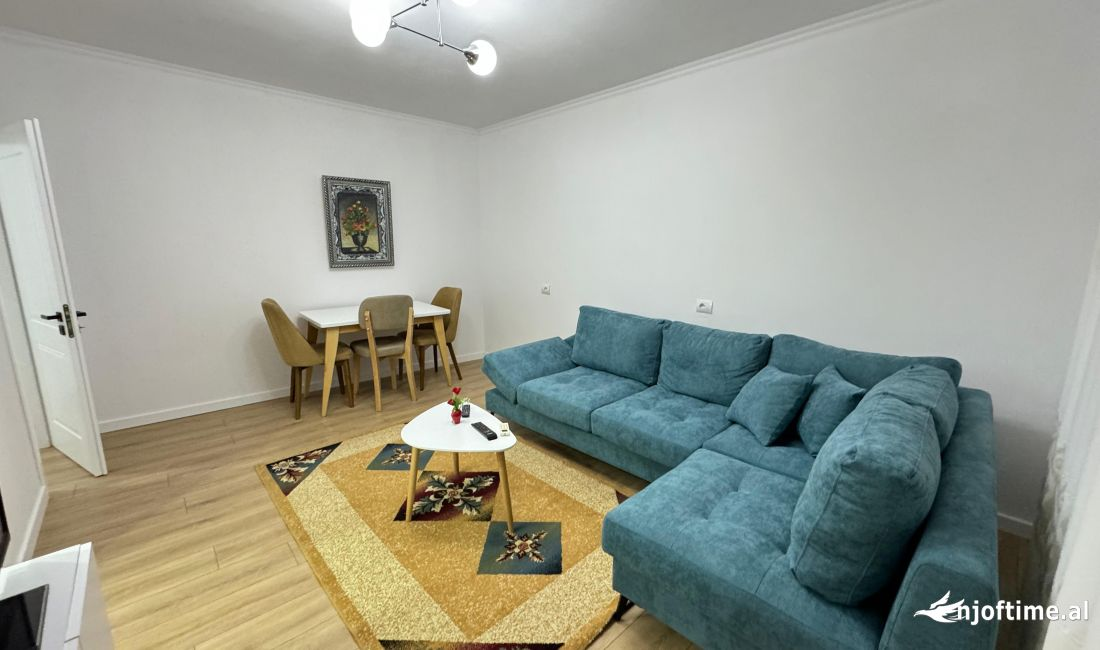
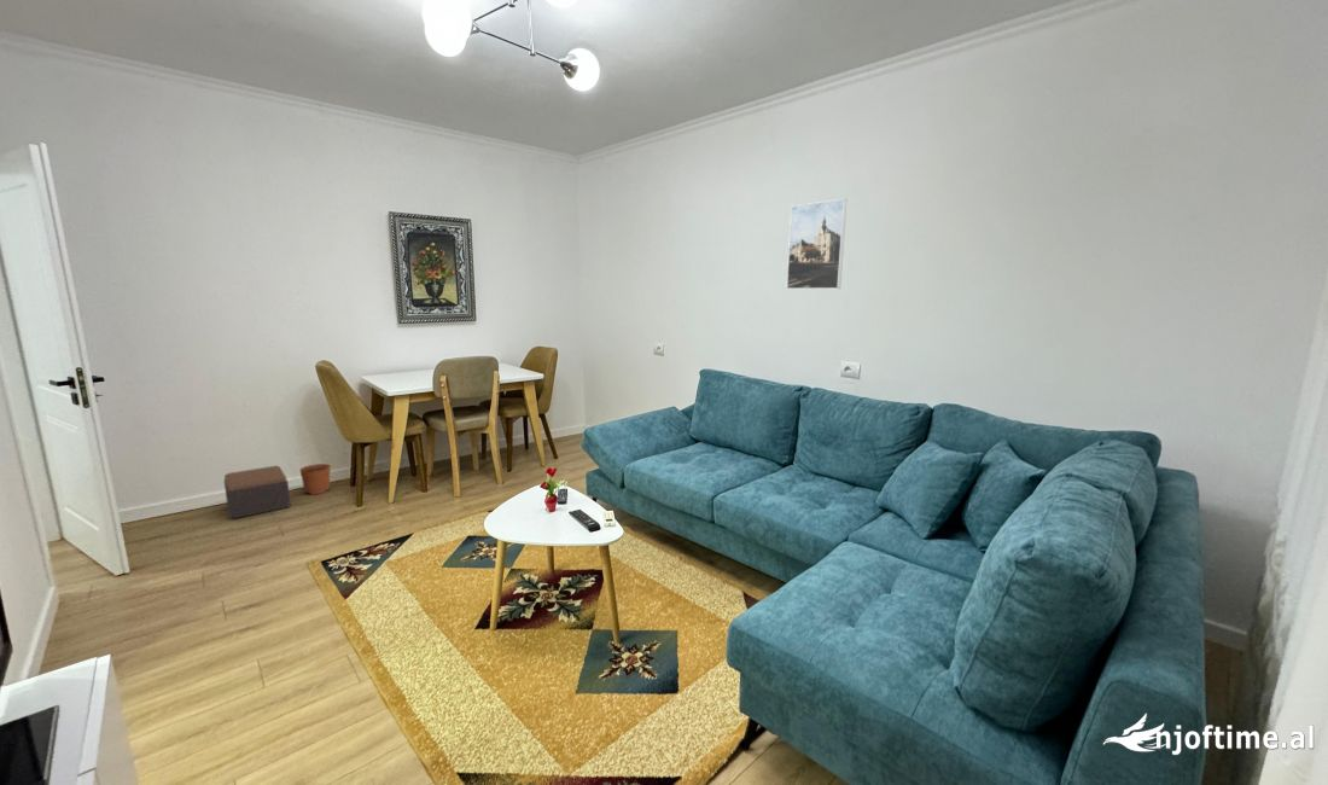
+ footstool (256, 489)
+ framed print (815, 246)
+ plant pot (315, 473)
